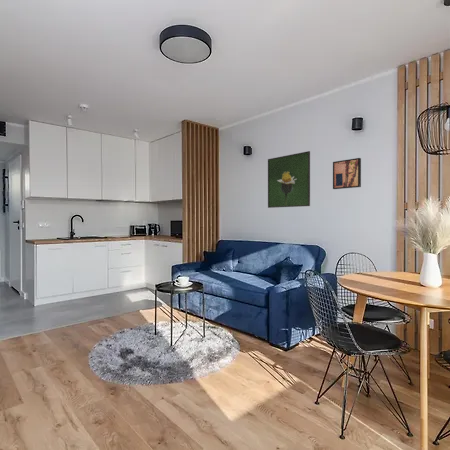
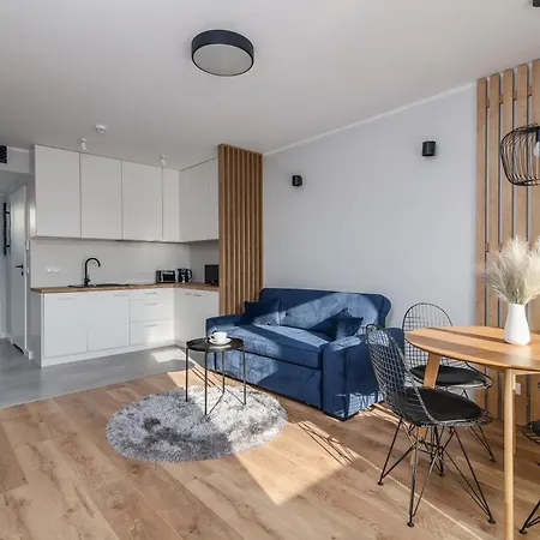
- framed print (287, 181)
- wall art (346, 174)
